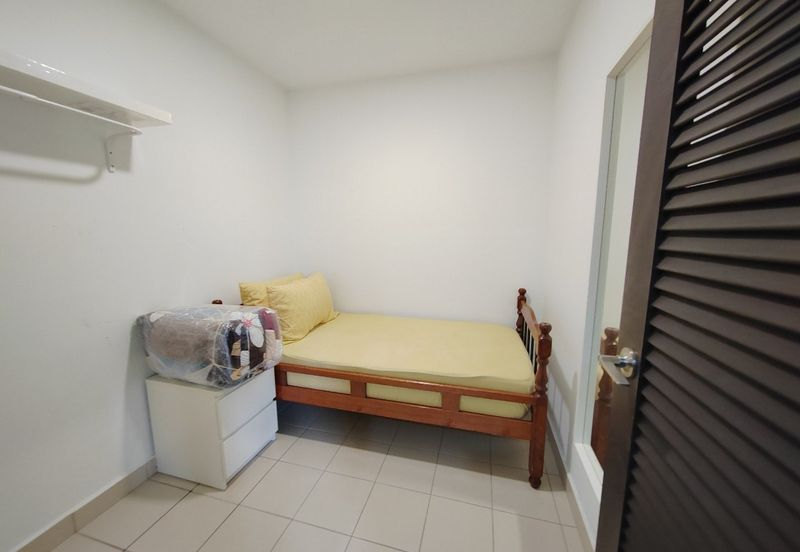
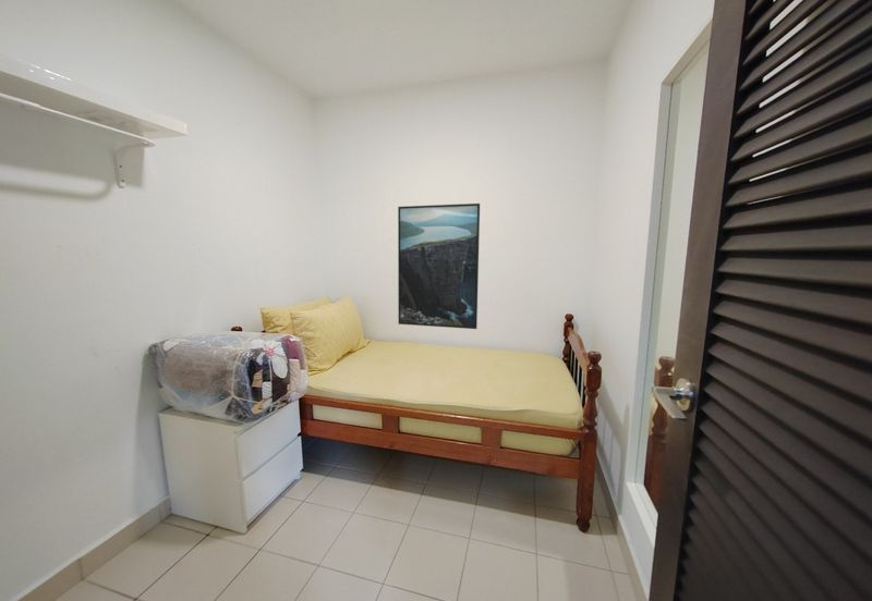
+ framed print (437, 267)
